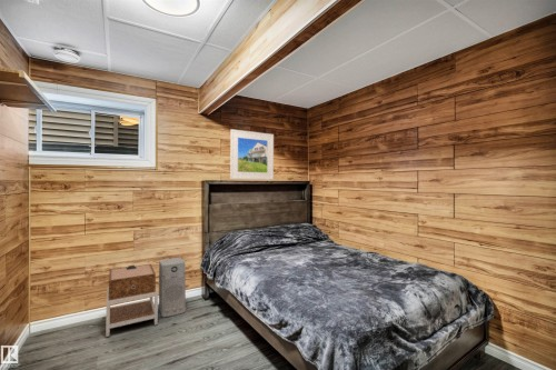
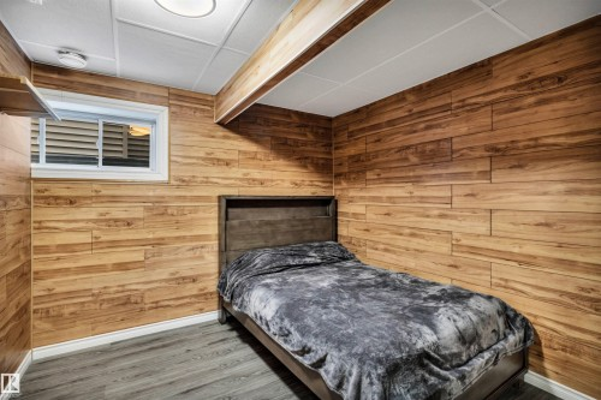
- nightstand (131, 294)
- air purifier (171, 284)
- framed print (252, 156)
